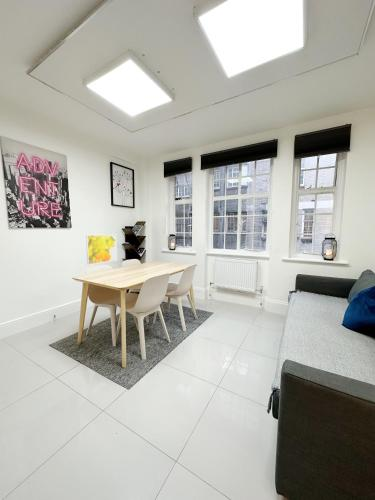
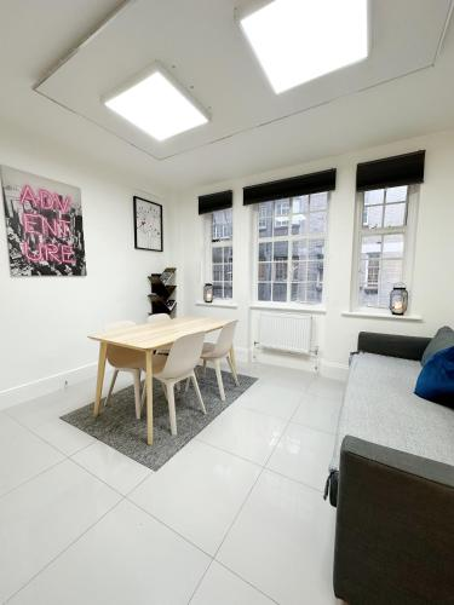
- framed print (102, 248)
